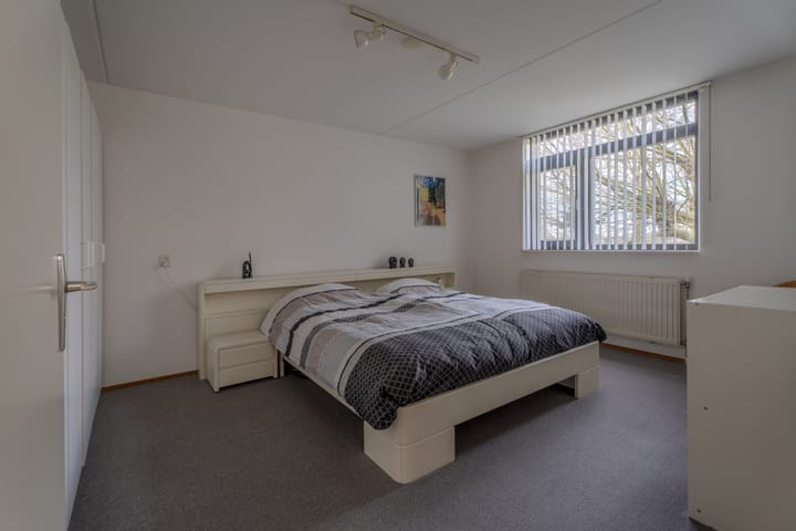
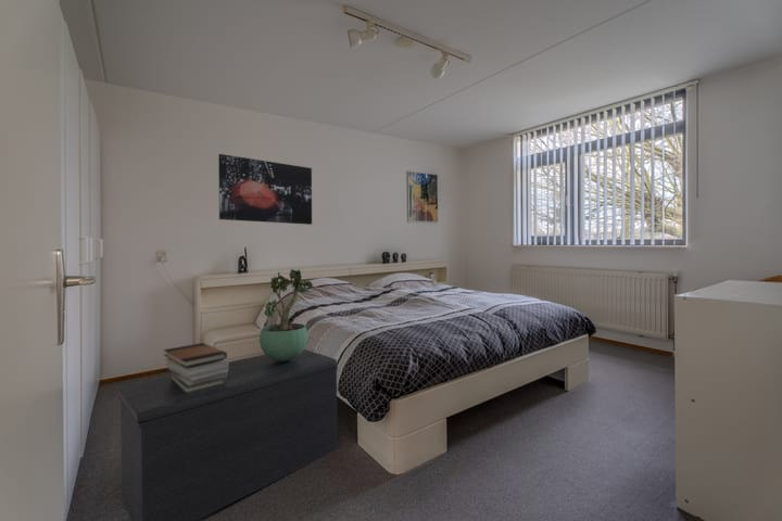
+ wall art (268, 191)
+ bench (240, 420)
+ potted plant (286, 314)
+ book stack (195, 365)
